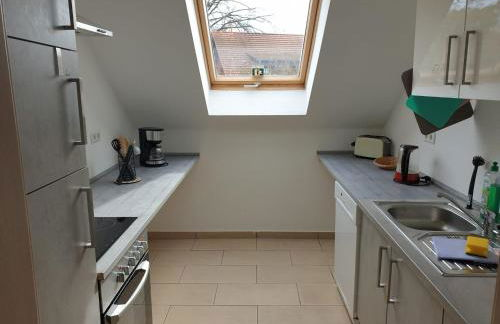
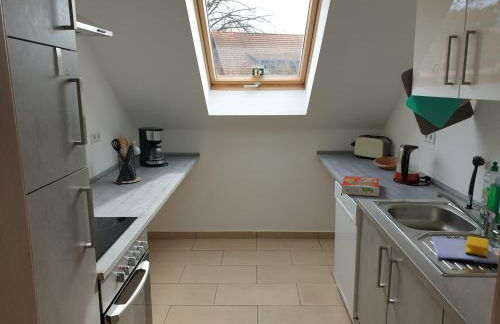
+ cereal box (360, 185)
